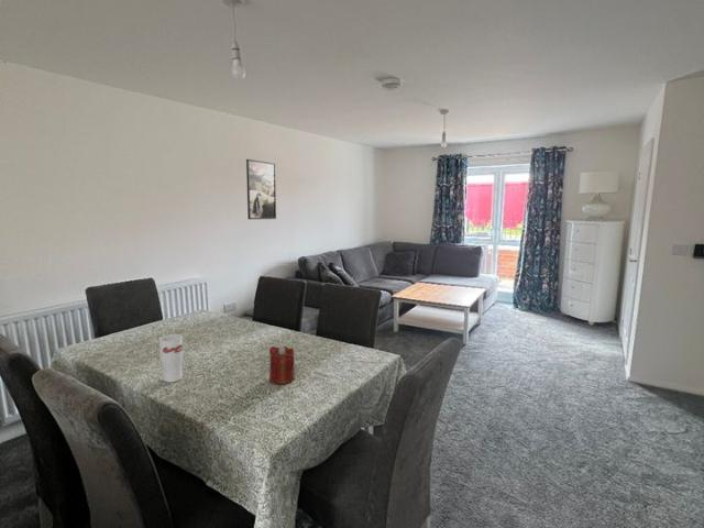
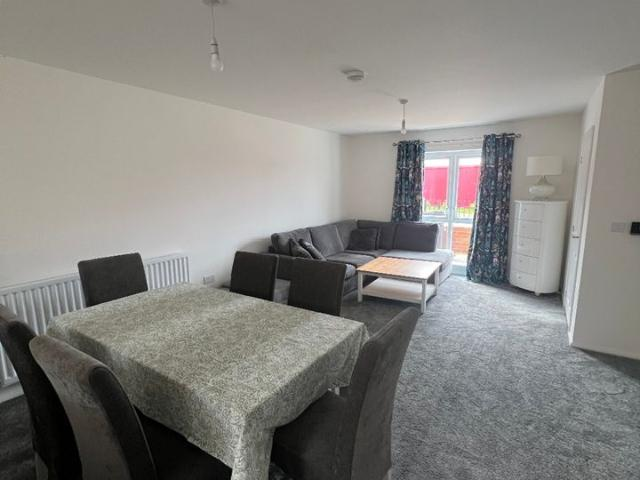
- cup (172, 358)
- candle (282, 362)
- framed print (262, 190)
